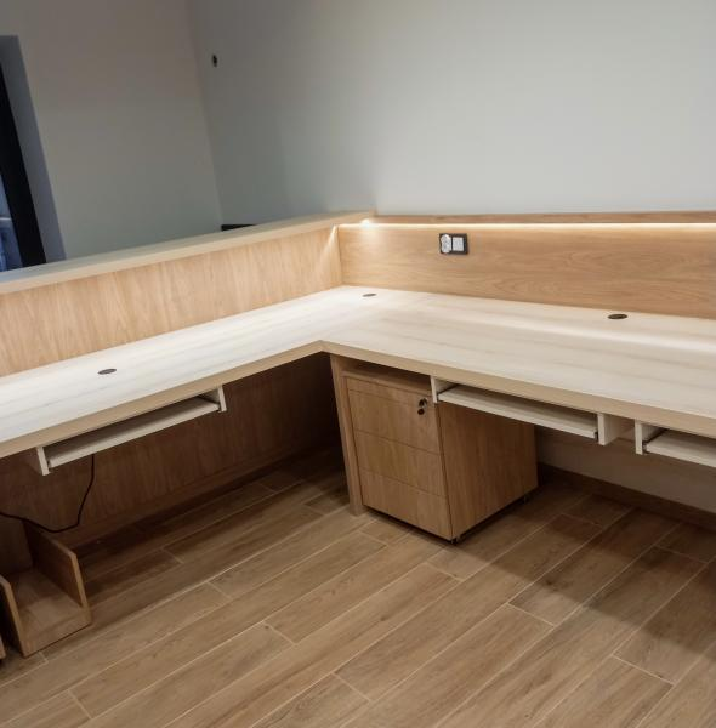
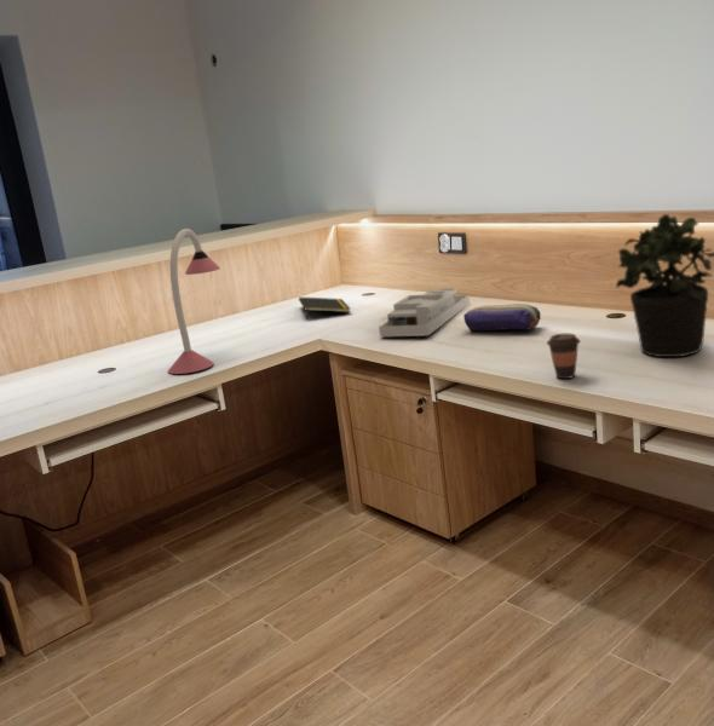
+ desk lamp (179, 296)
+ notepad (323, 304)
+ potted plant (666, 283)
+ pencil case (501, 317)
+ desk organizer (426, 306)
+ coffee cup (564, 356)
